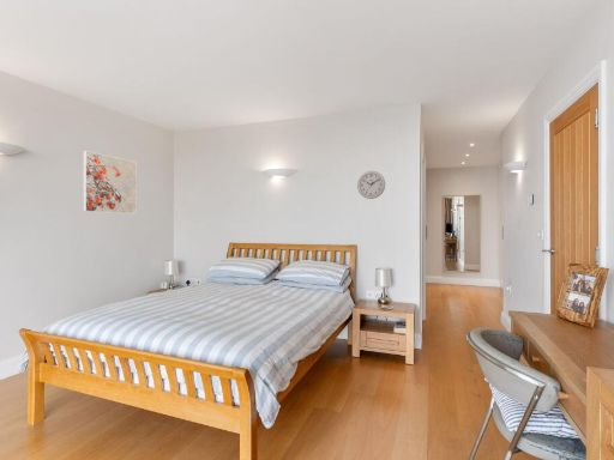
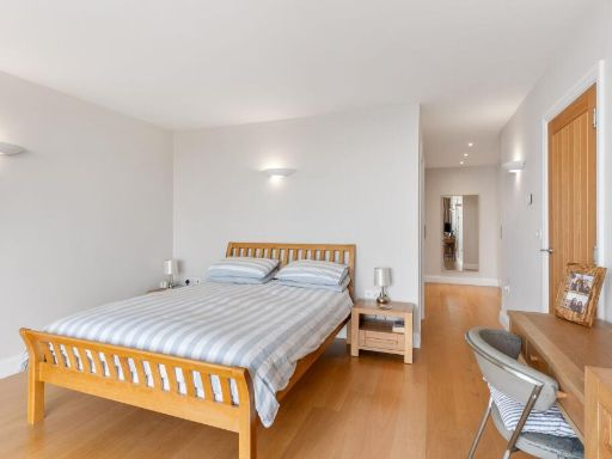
- wall clock (371, 184)
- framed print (112, 184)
